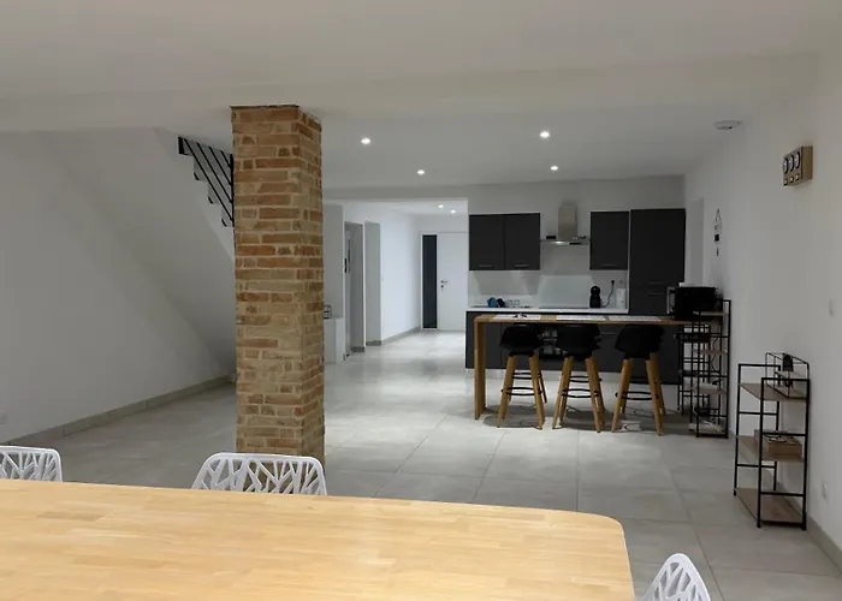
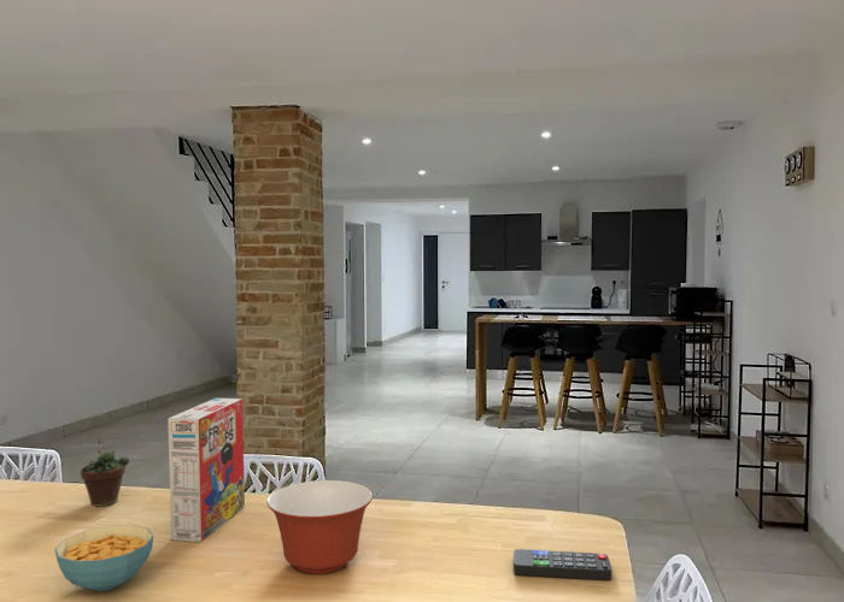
+ mixing bowl (321, 529)
+ remote control (561, 562)
+ cereal box (209, 465)
+ cereal bowl (105, 562)
+ succulent plant (102, 470)
